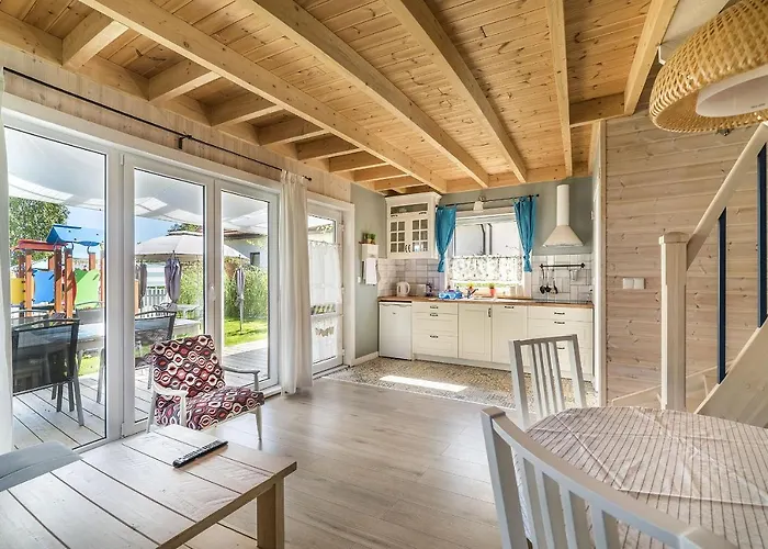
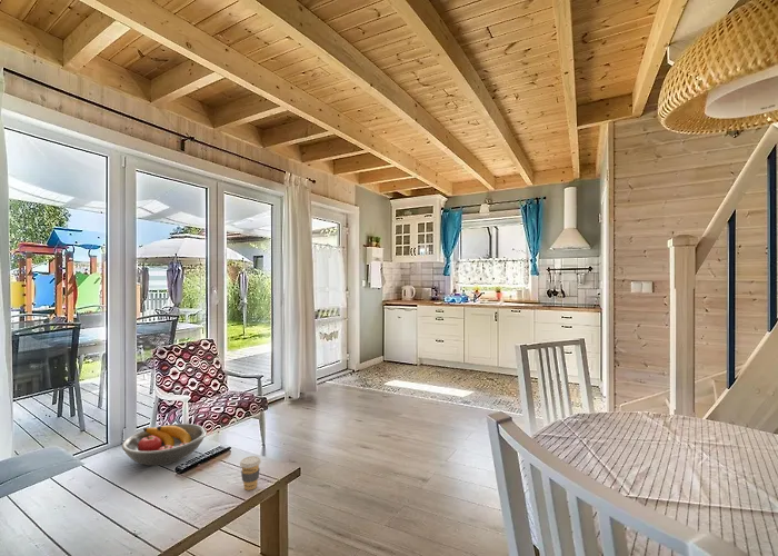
+ coffee cup (250, 473)
+ fruit bowl (166, 444)
